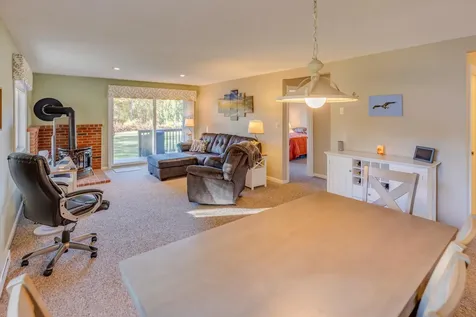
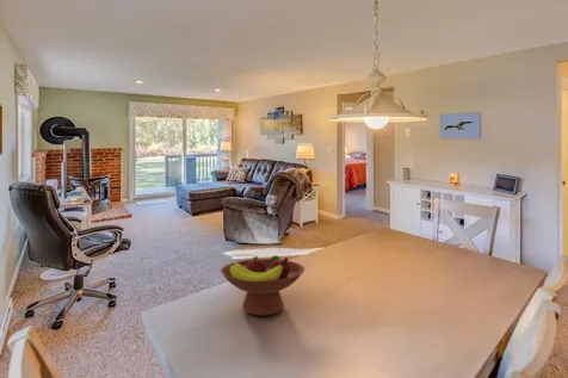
+ fruit bowl (263, 280)
